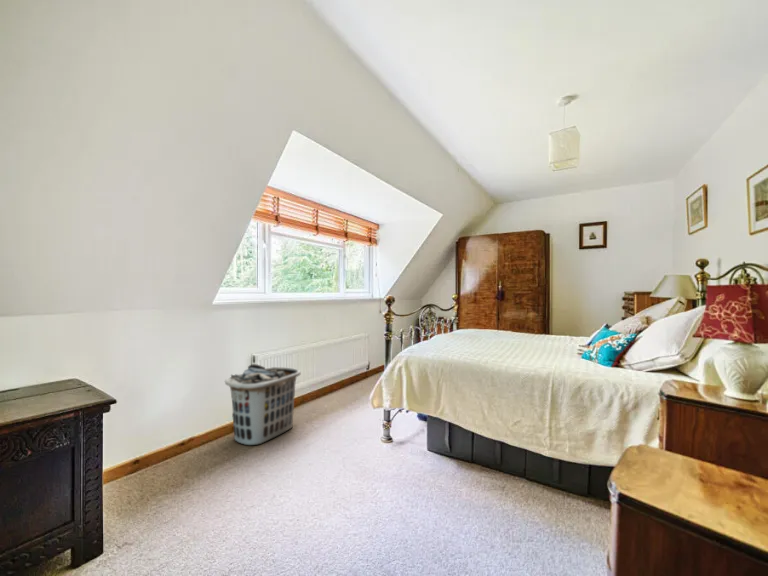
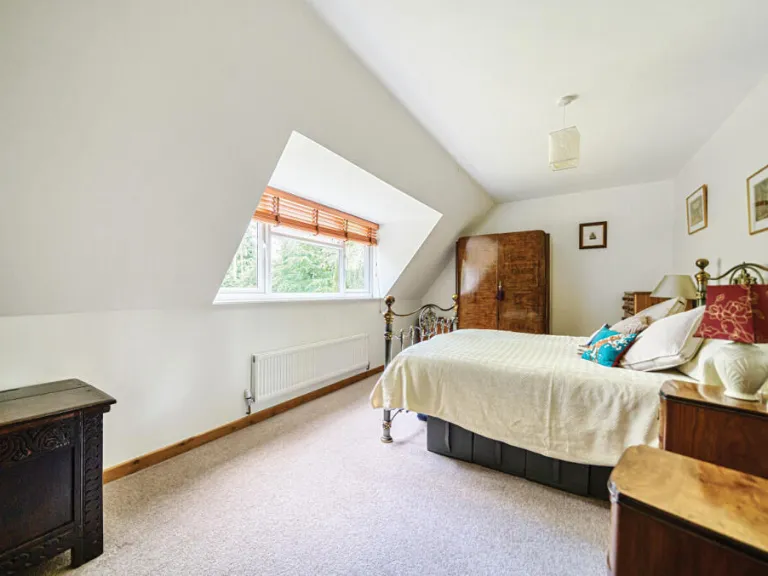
- clothes hamper (264, 398)
